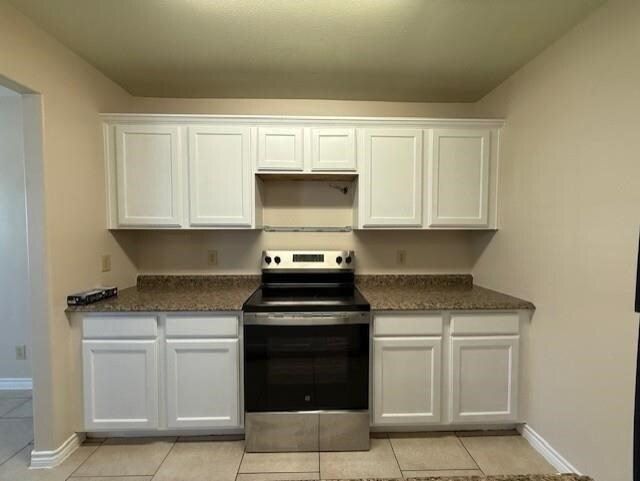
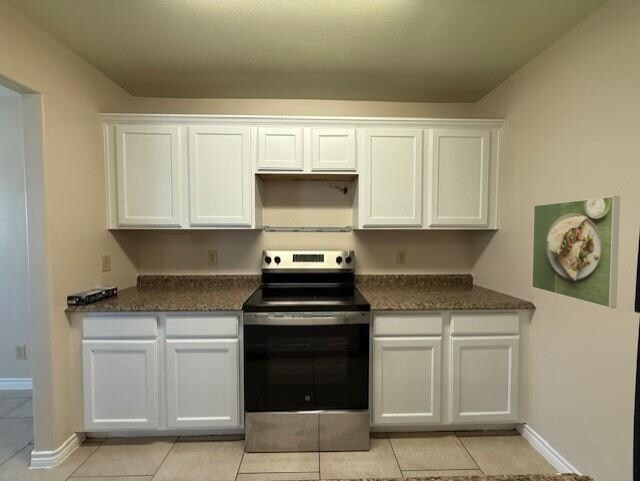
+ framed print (569, 249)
